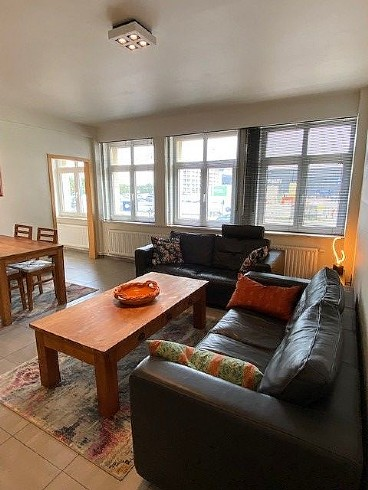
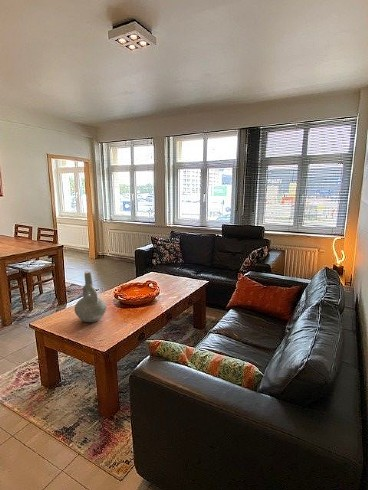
+ decorative vase (90, 295)
